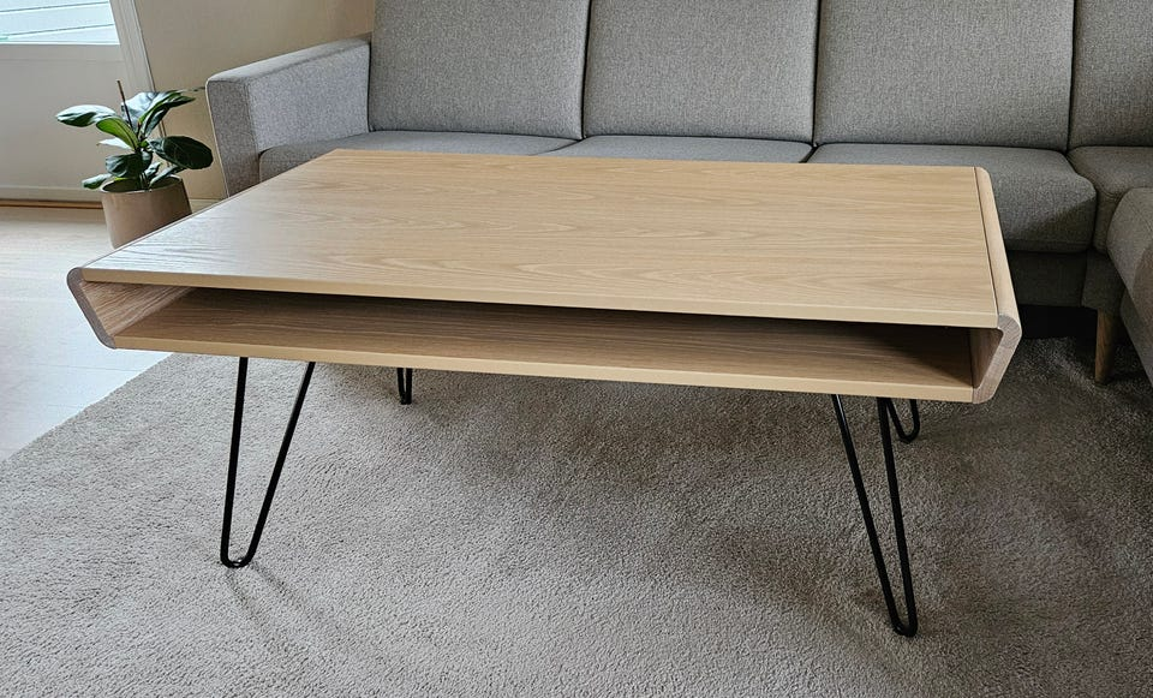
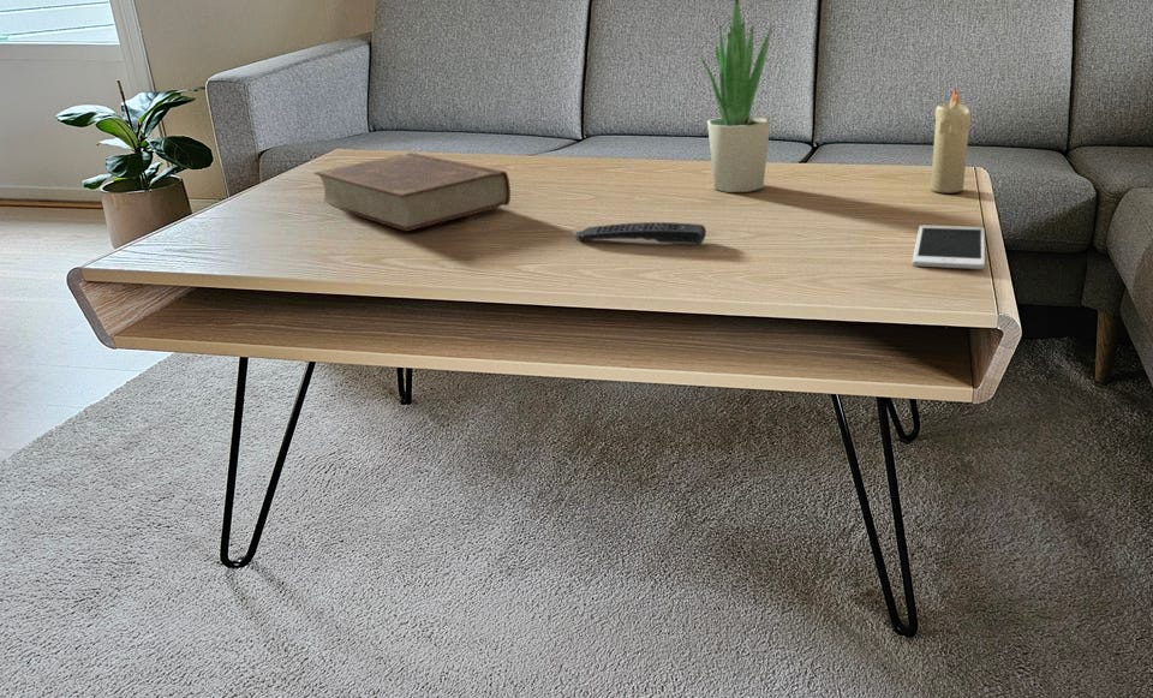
+ potted plant (735, 94)
+ remote control (639, 233)
+ book (410, 187)
+ cell phone (949, 245)
+ candle (951, 138)
